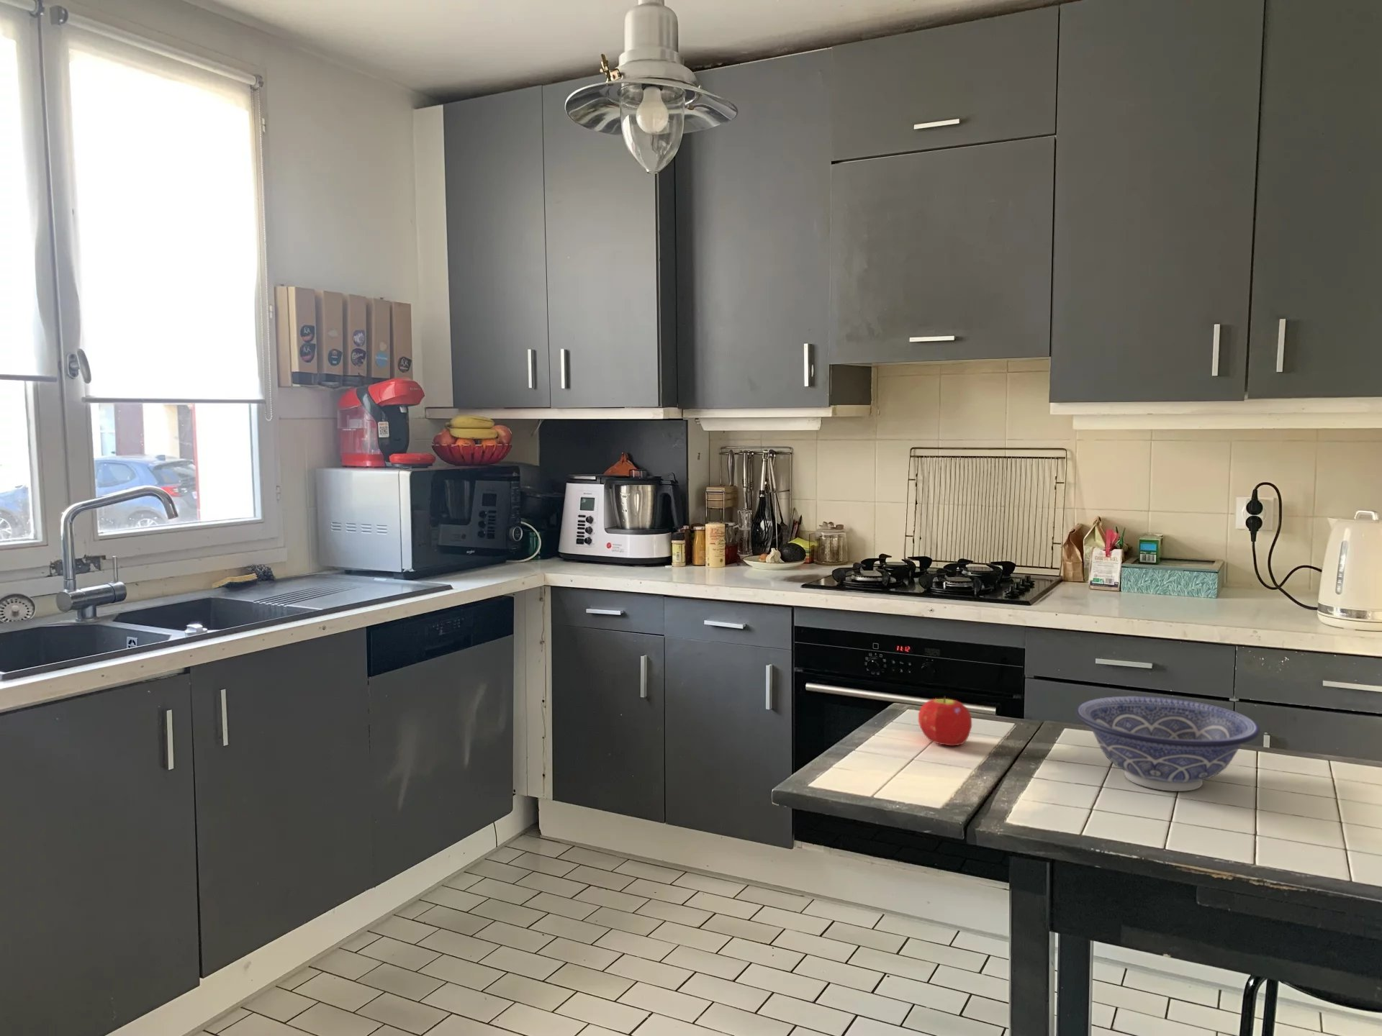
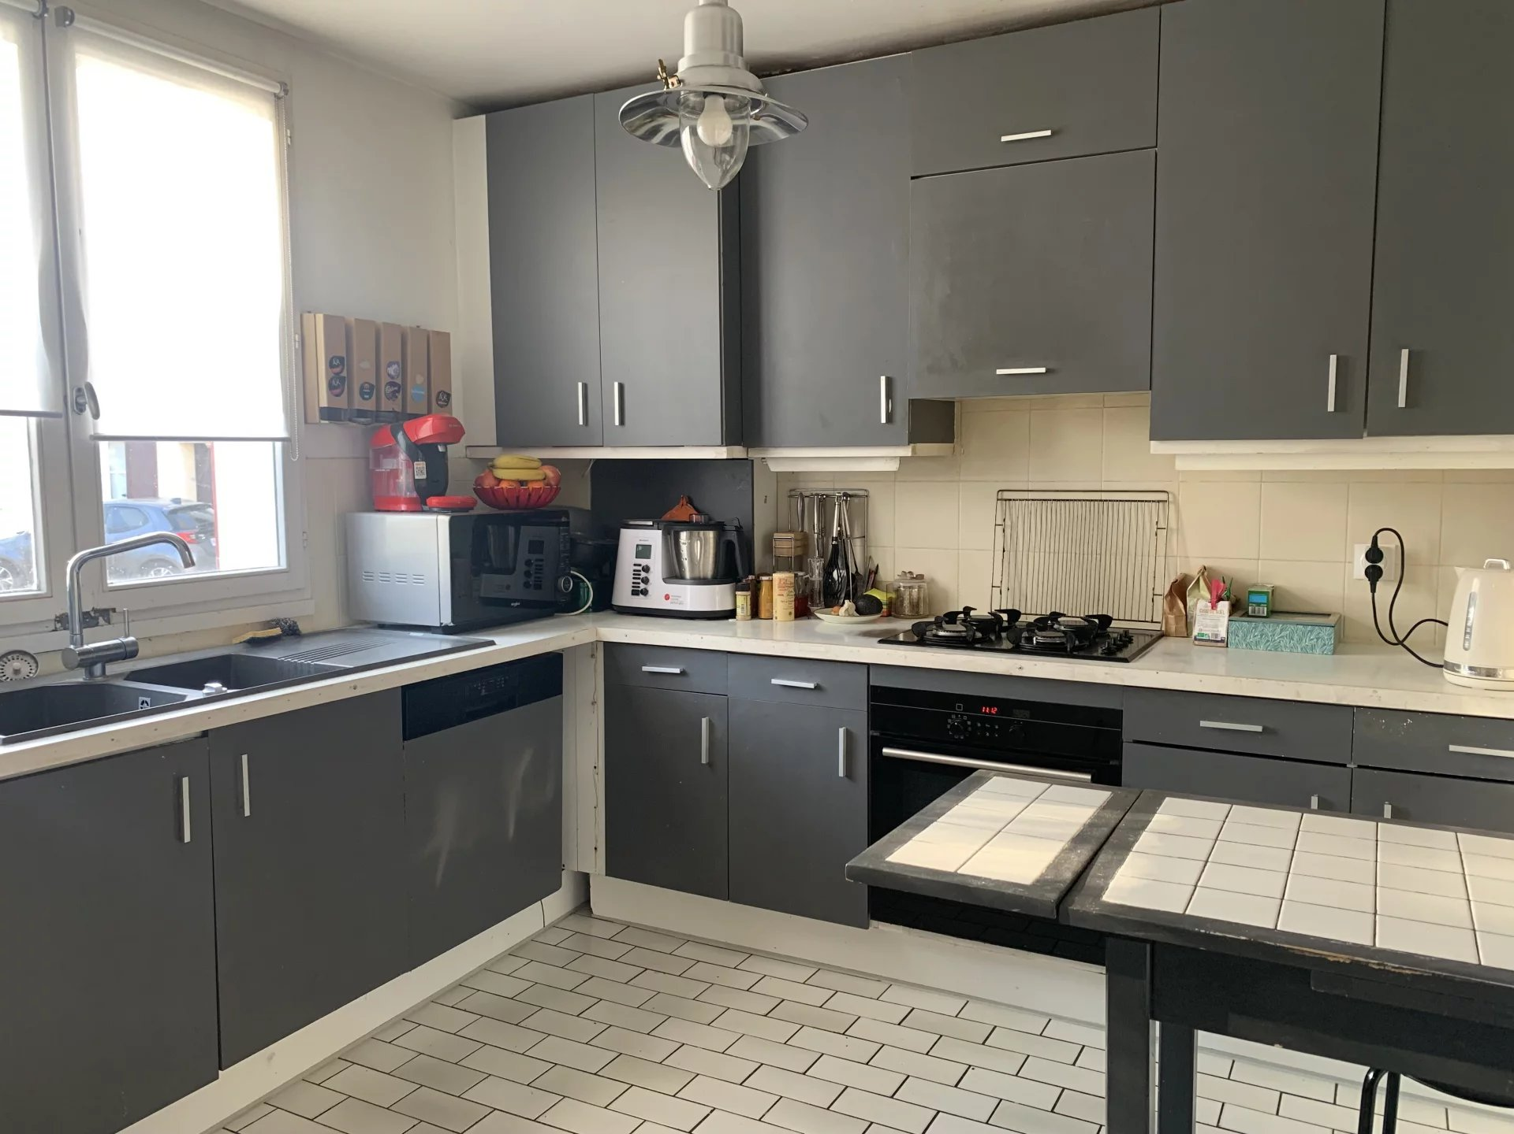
- decorative bowl (1164, 749)
- fruit (946, 718)
